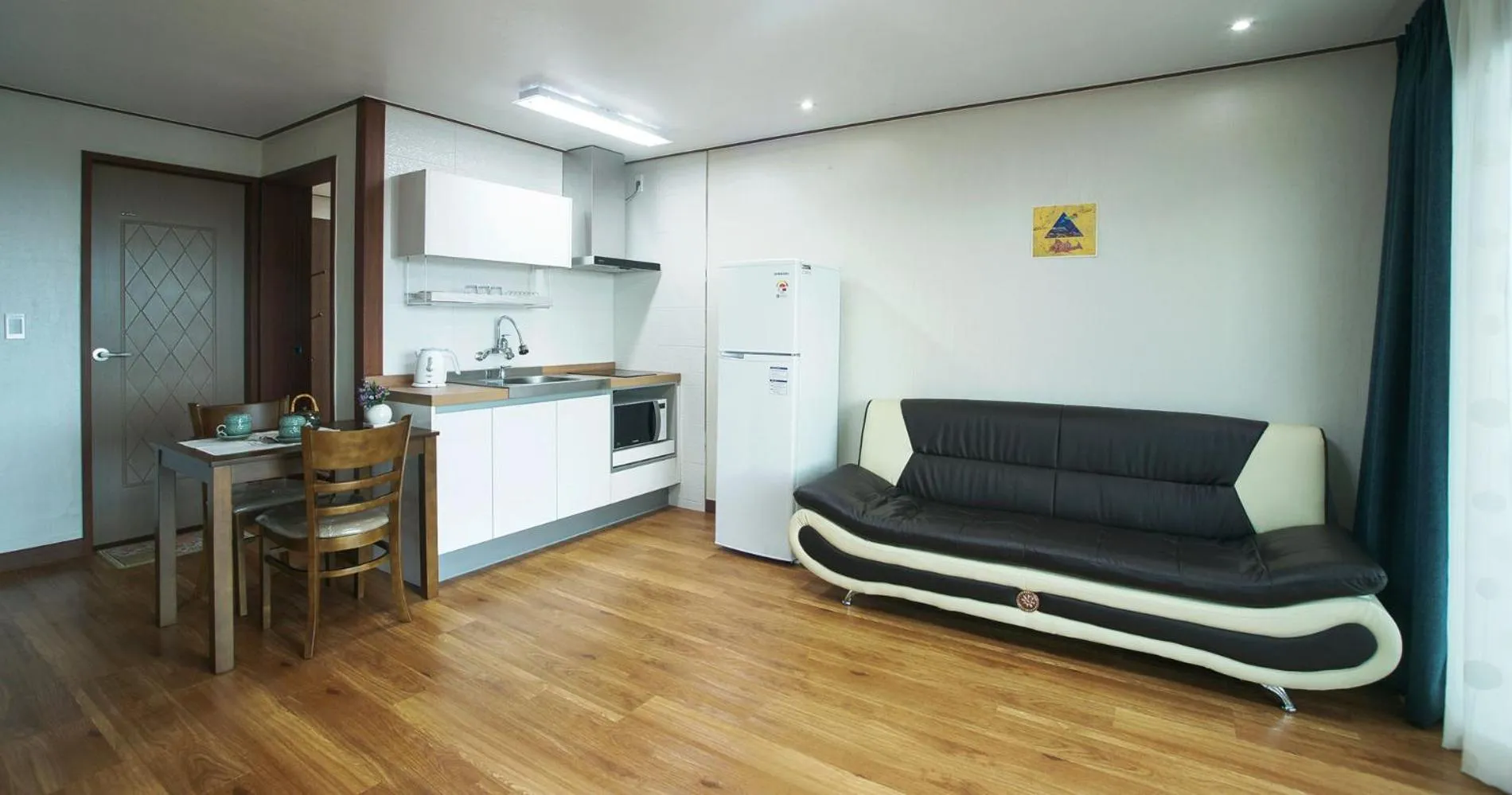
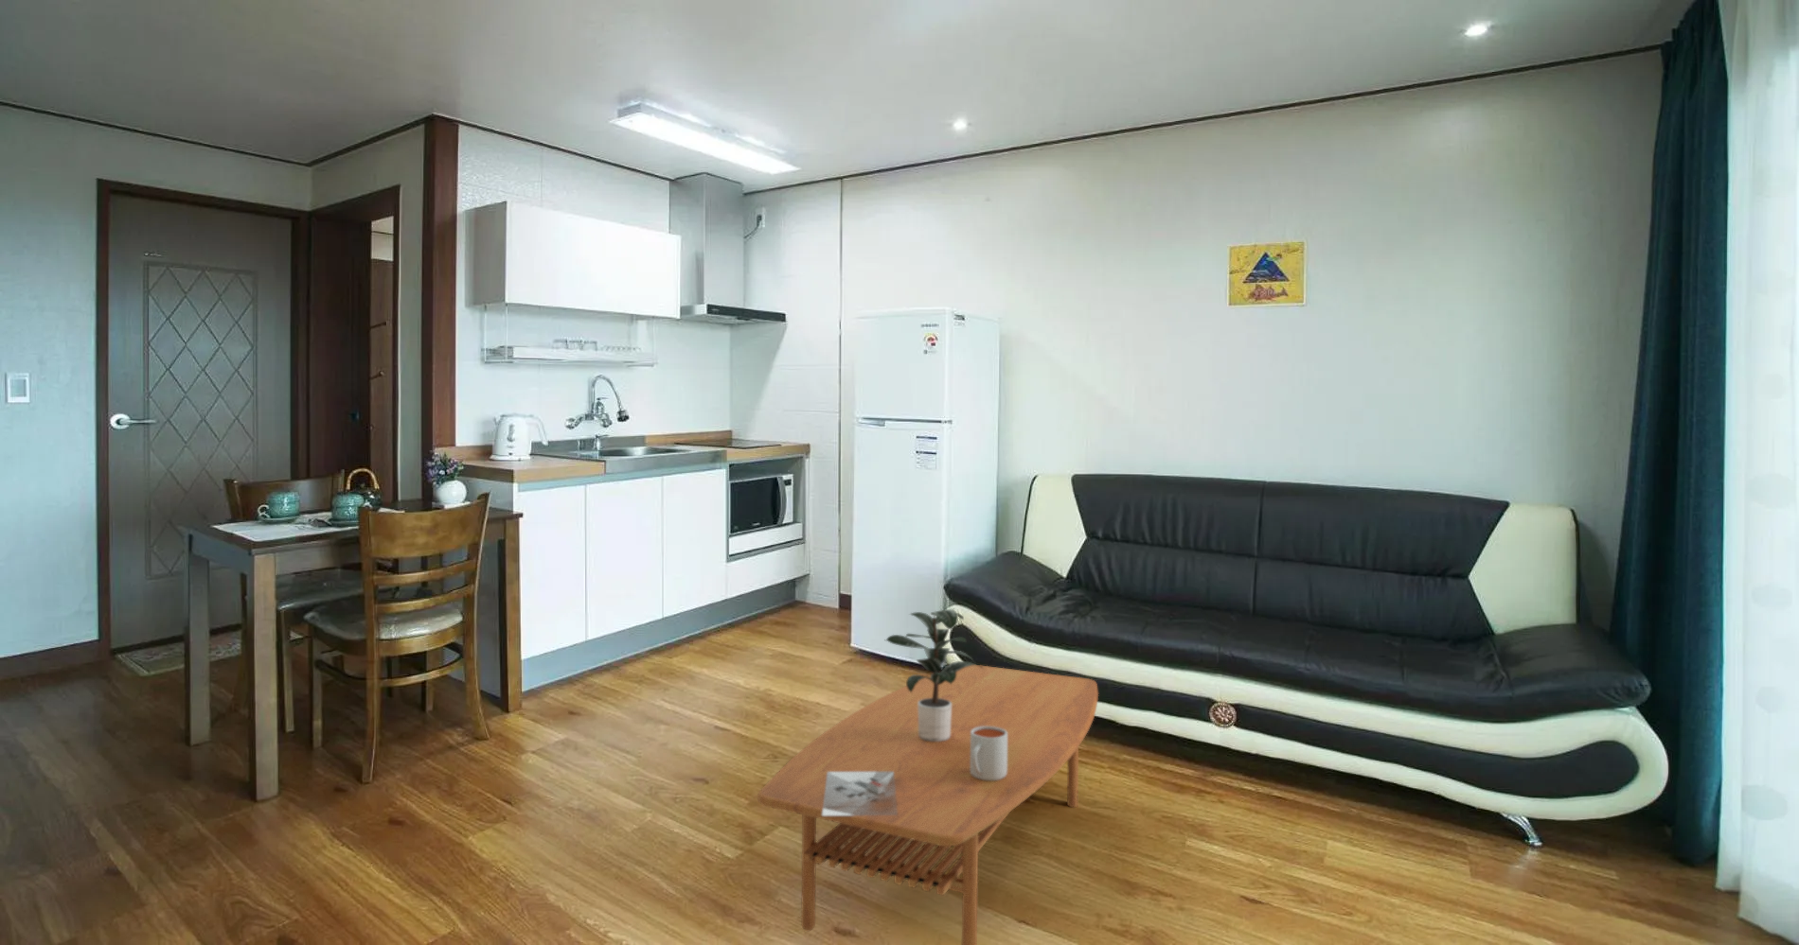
+ mug (985, 754)
+ coffee table (960, 793)
+ architectural model (860, 787)
+ potted plant (936, 667)
